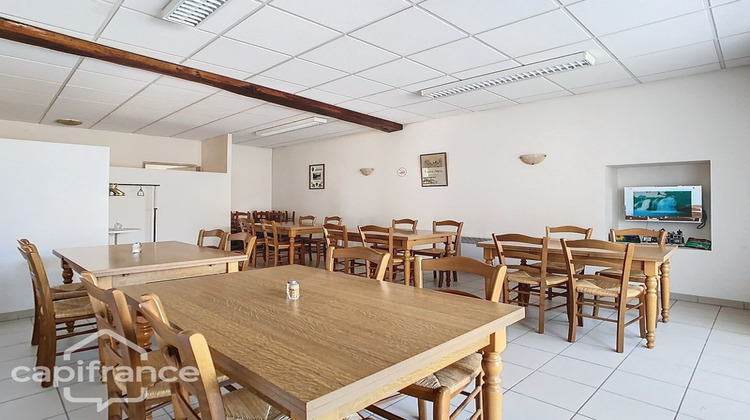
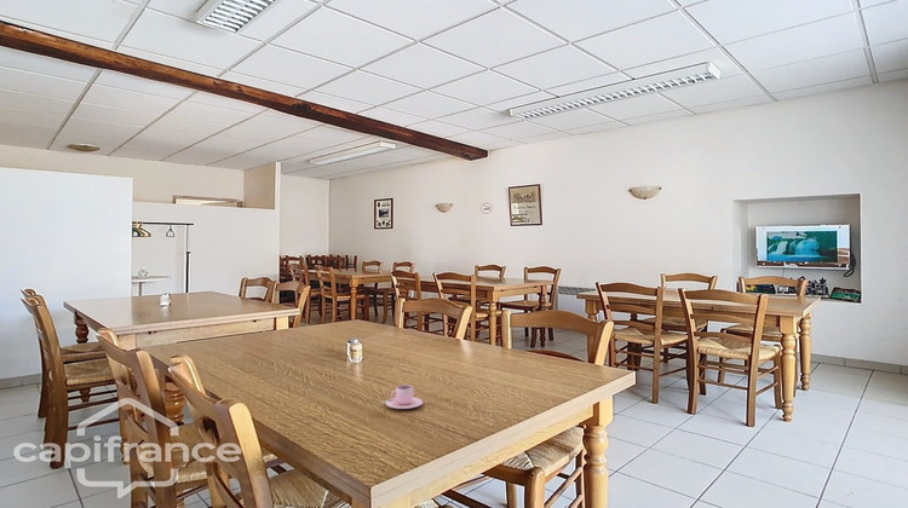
+ teacup (403, 385)
